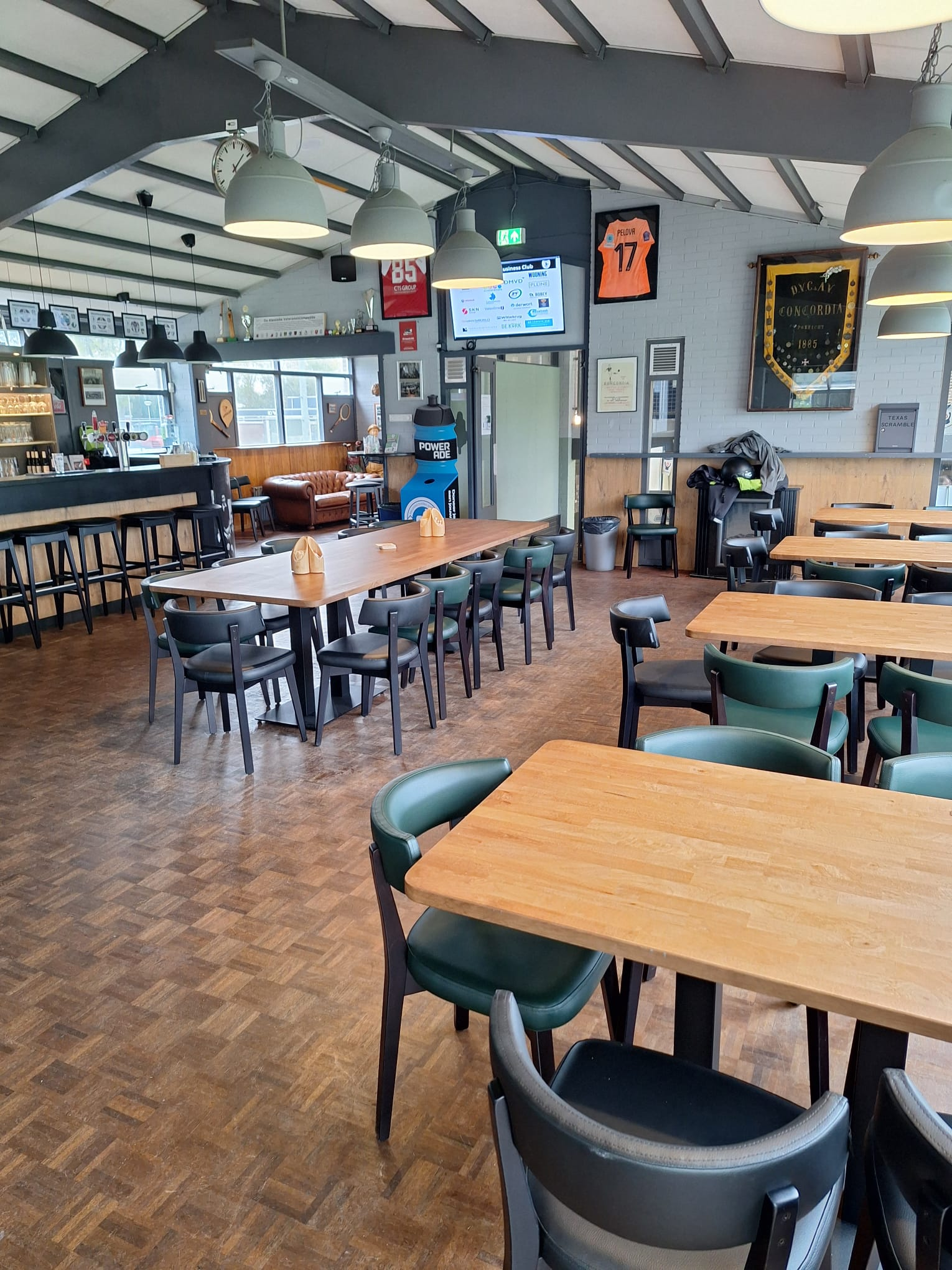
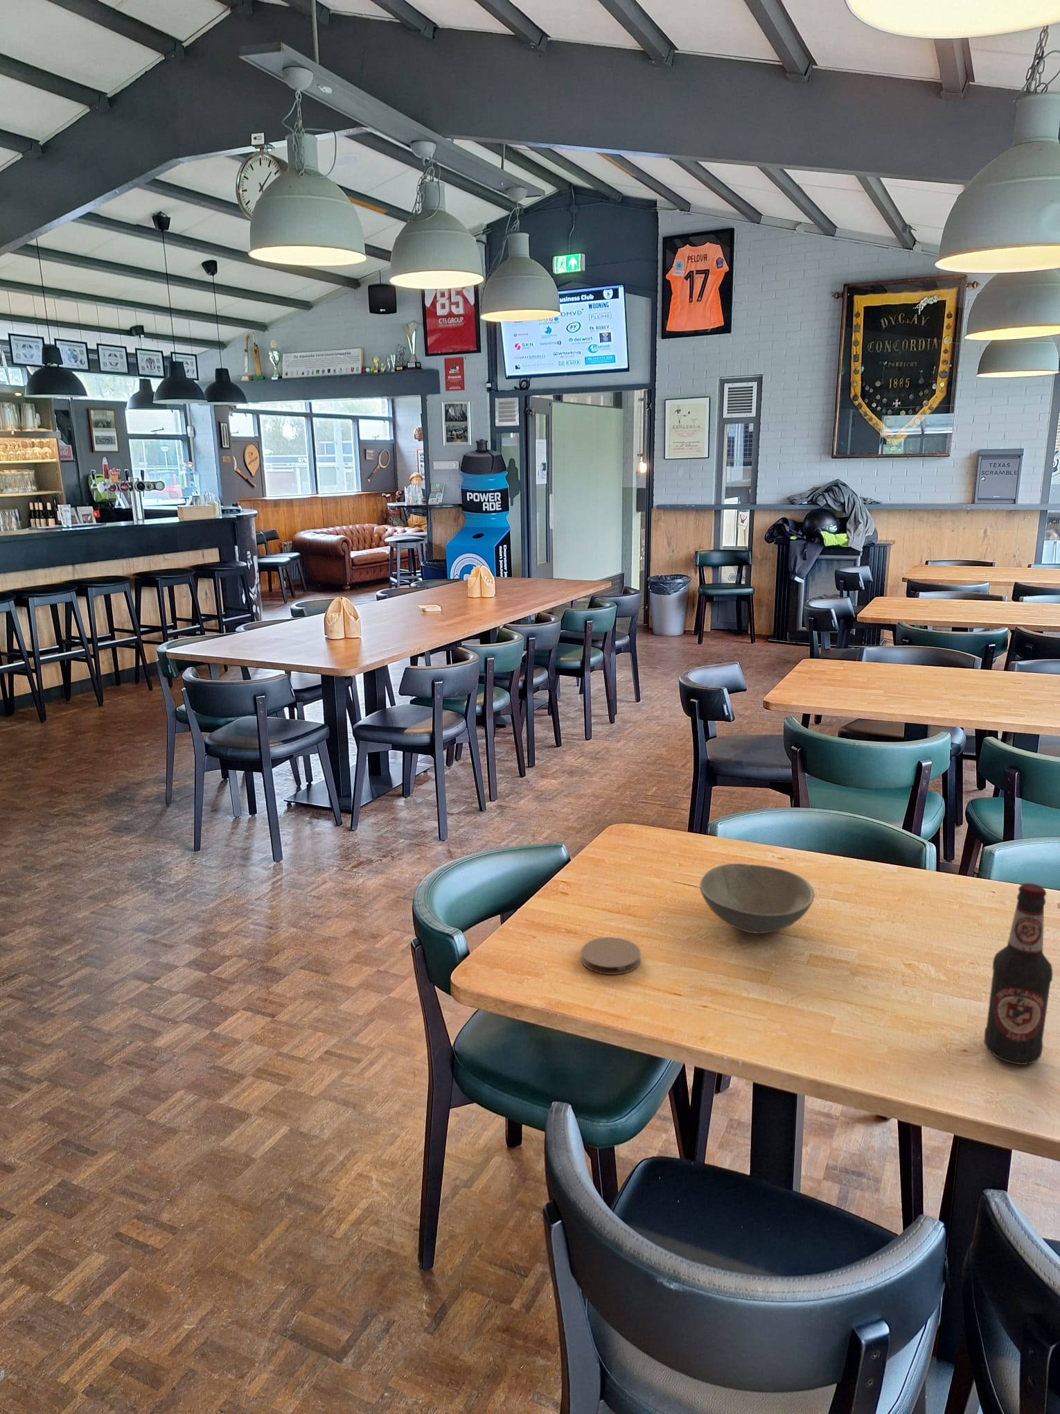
+ coaster (610, 955)
+ soup bowl (755, 904)
+ bottle (1022, 972)
